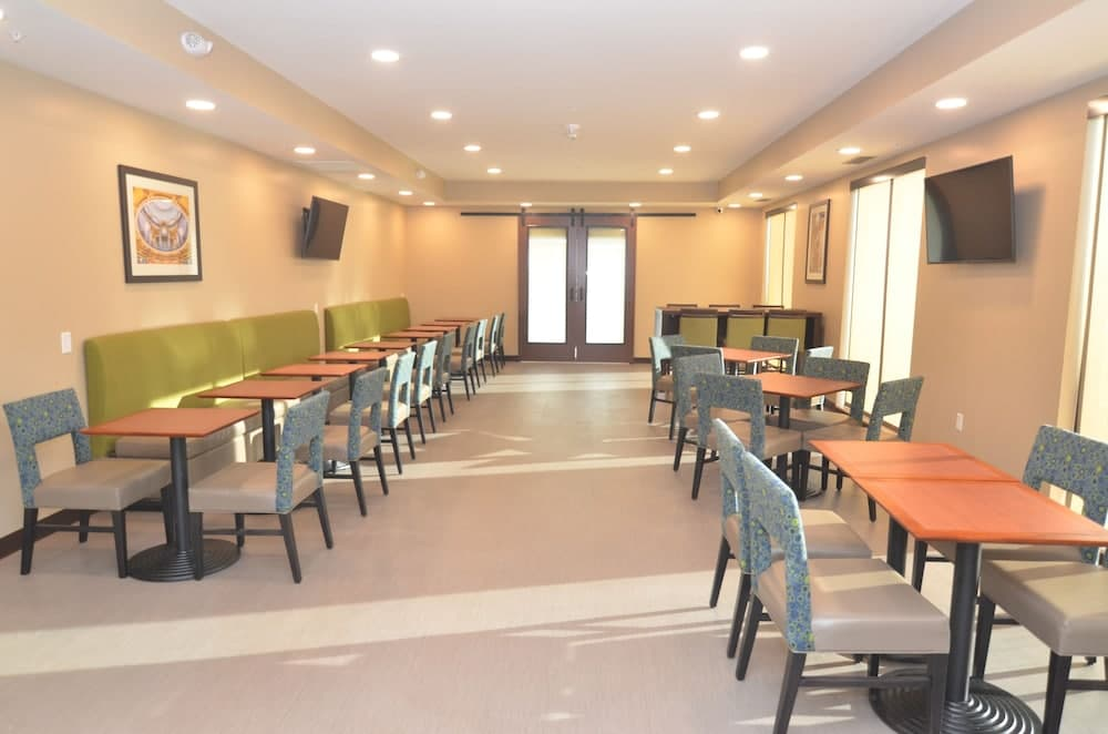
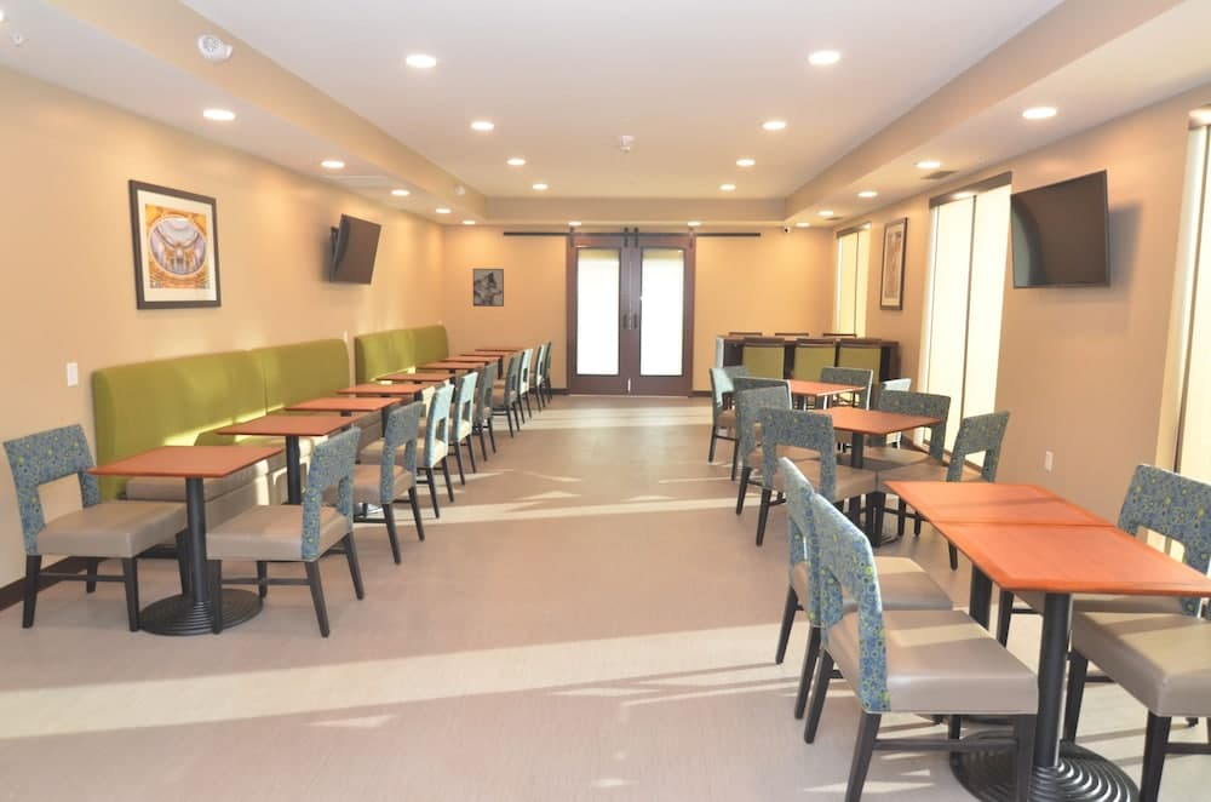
+ wall art (488, 287)
